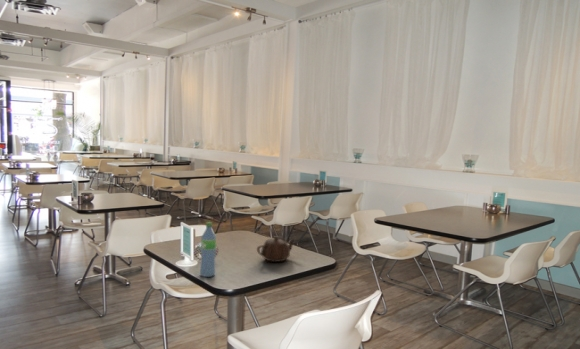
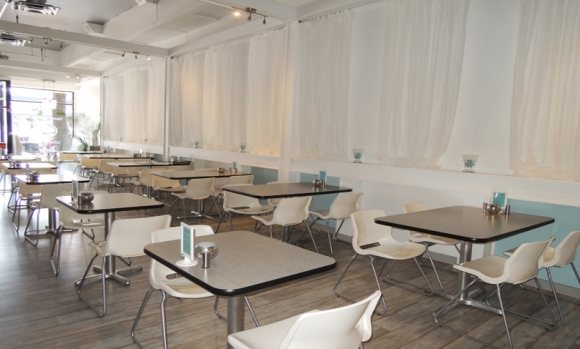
- water bottle (208, 248)
- teapot (277, 247)
